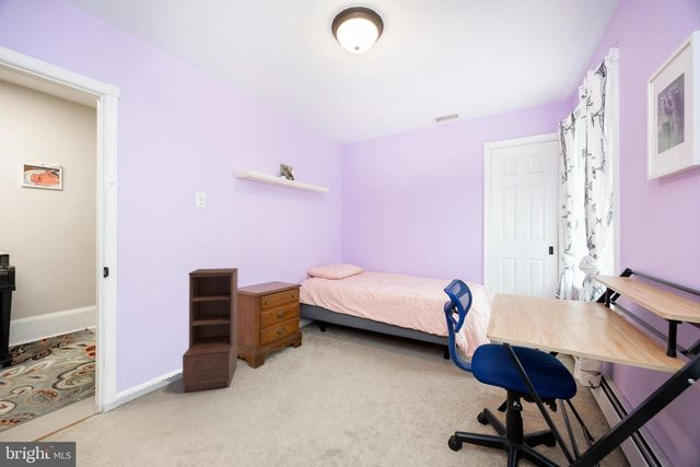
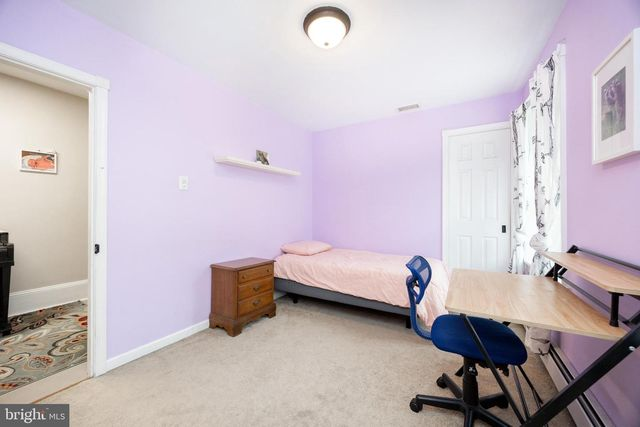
- bookshelf (212, 325)
